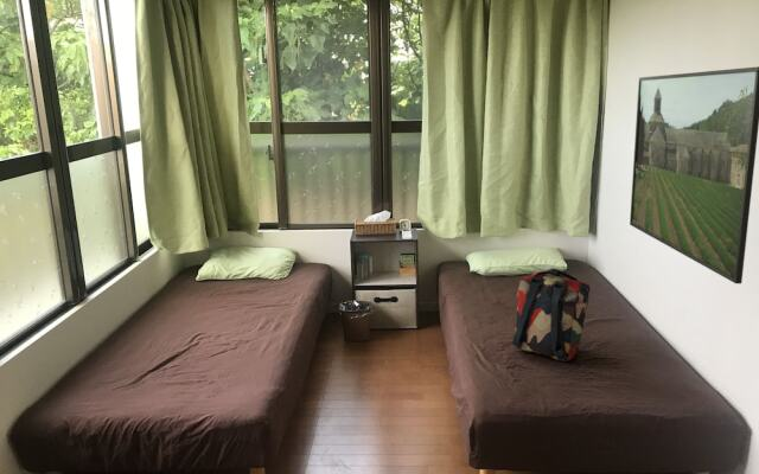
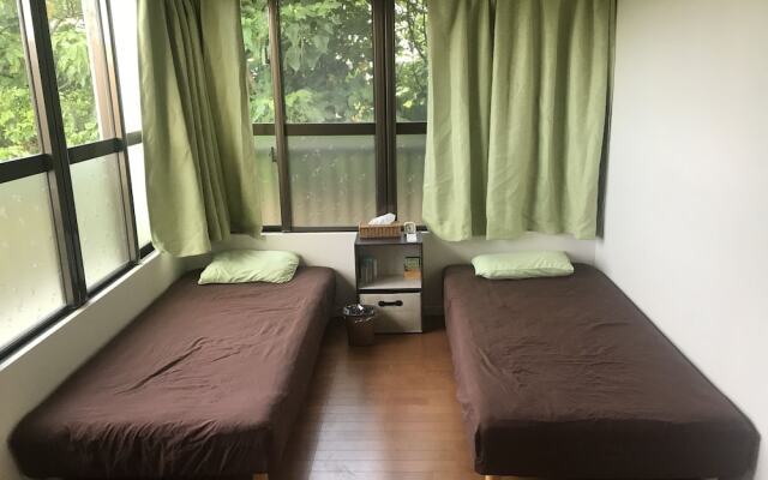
- backpack (550, 310)
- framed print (681, 164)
